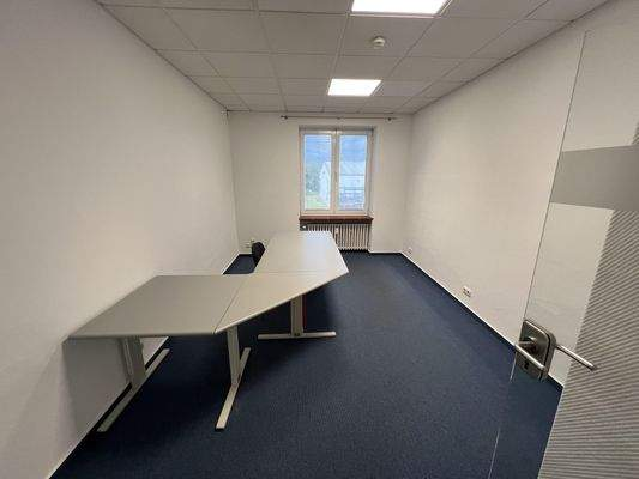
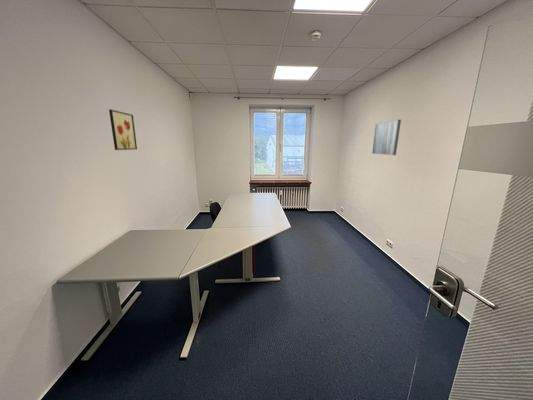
+ wall art (385, 138)
+ wall art (123, 131)
